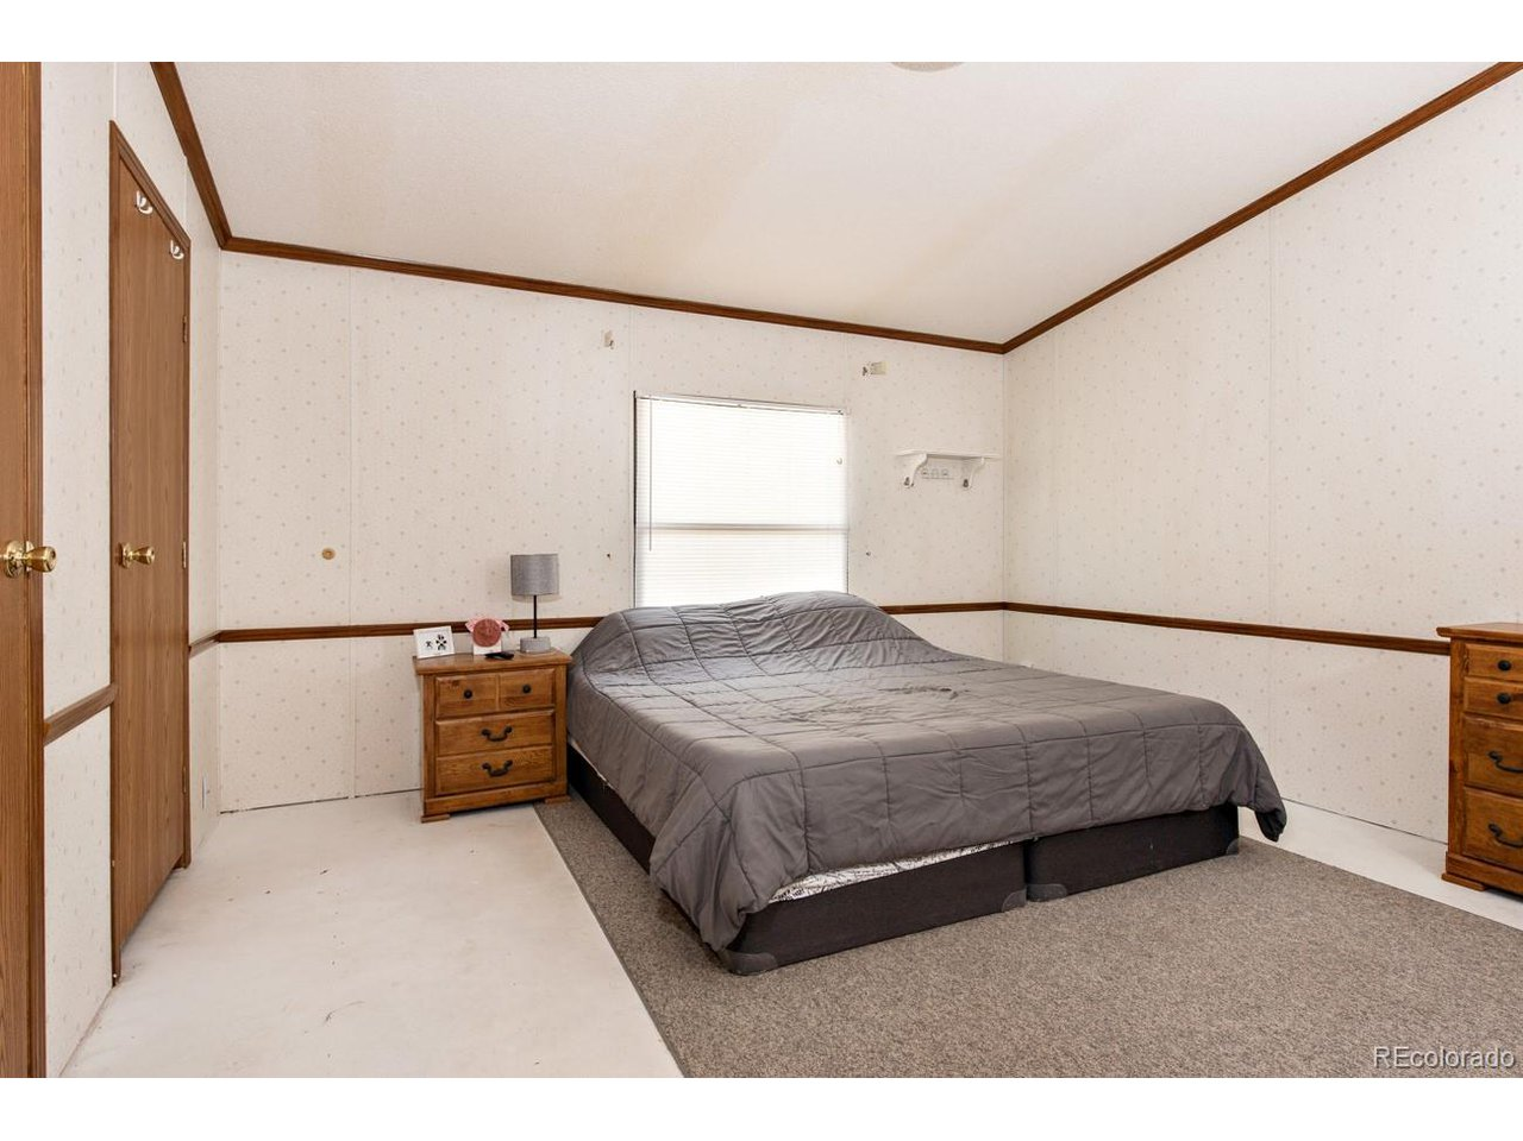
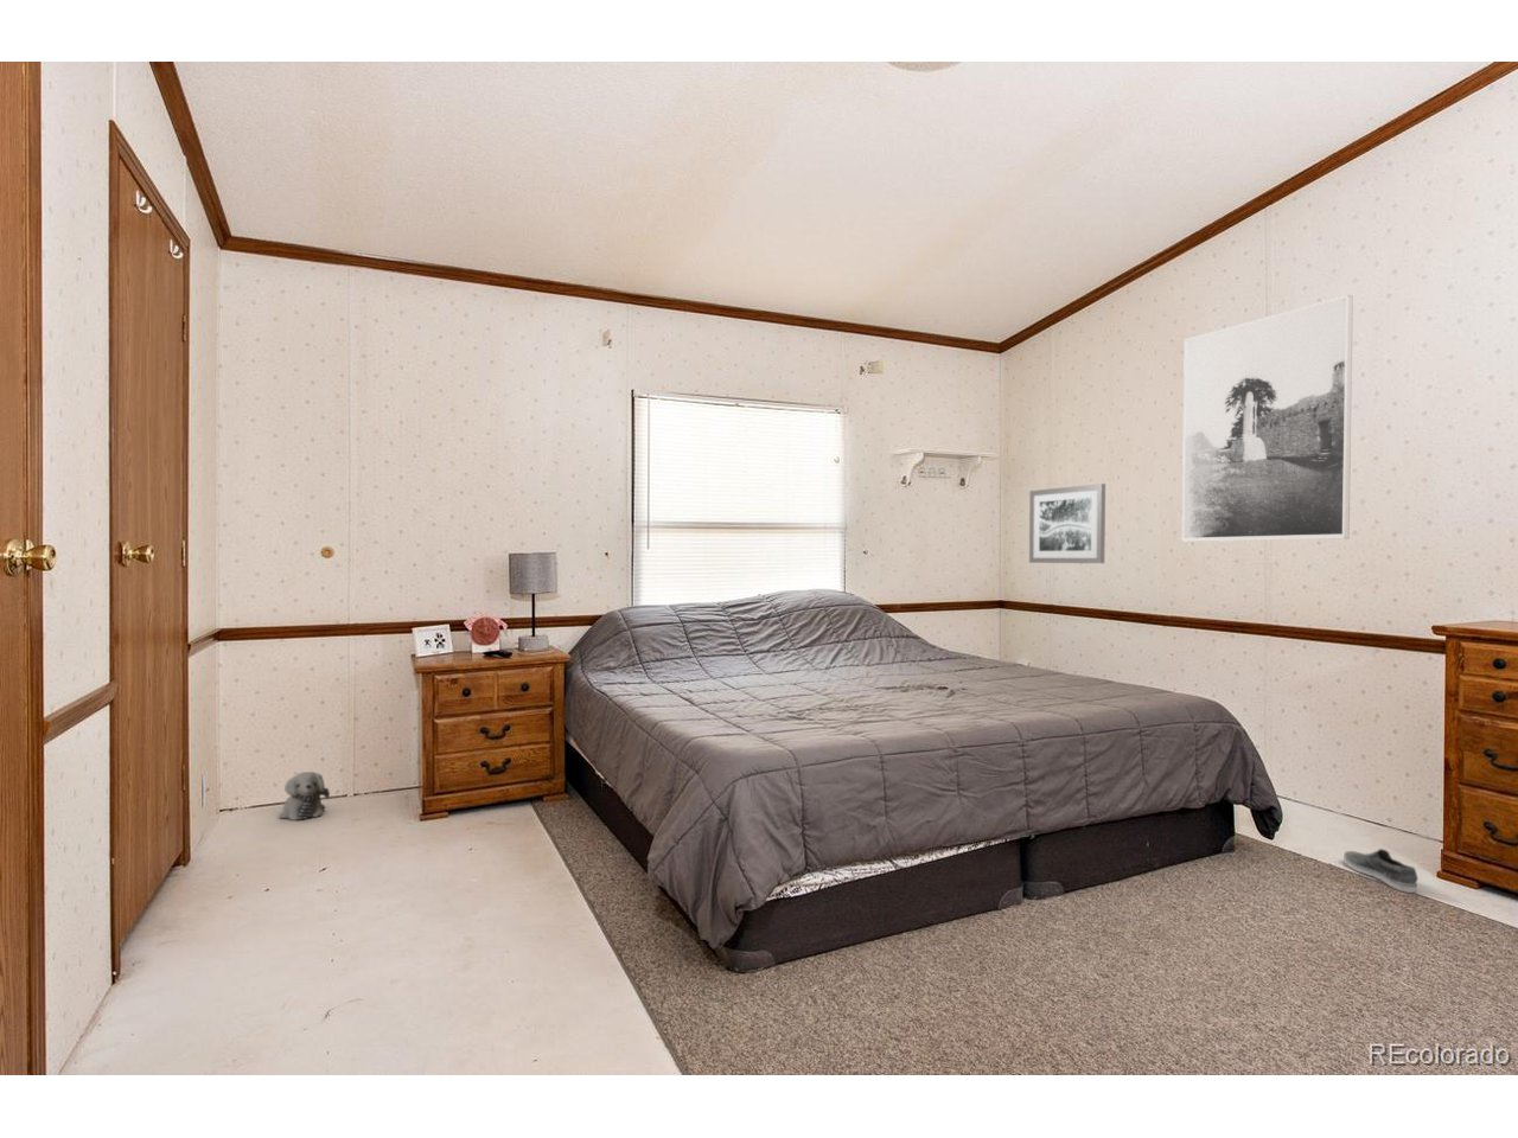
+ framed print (1259, 430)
+ plush toy (305, 789)
+ wall art (1065, 525)
+ shoe (1379, 862)
